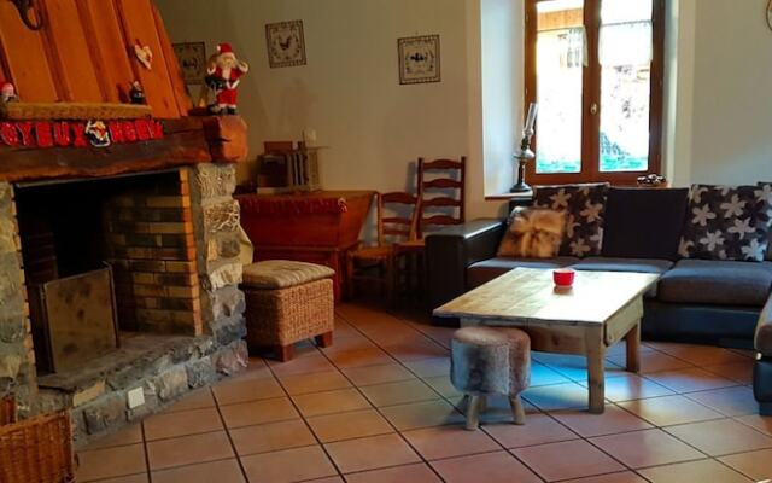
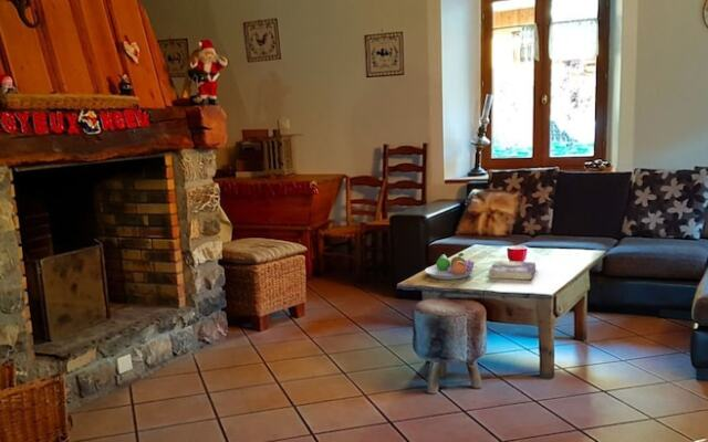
+ book (512, 269)
+ fruit bowl (449, 264)
